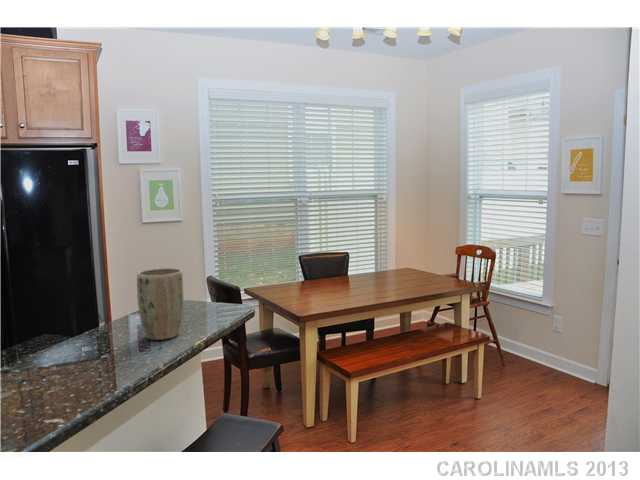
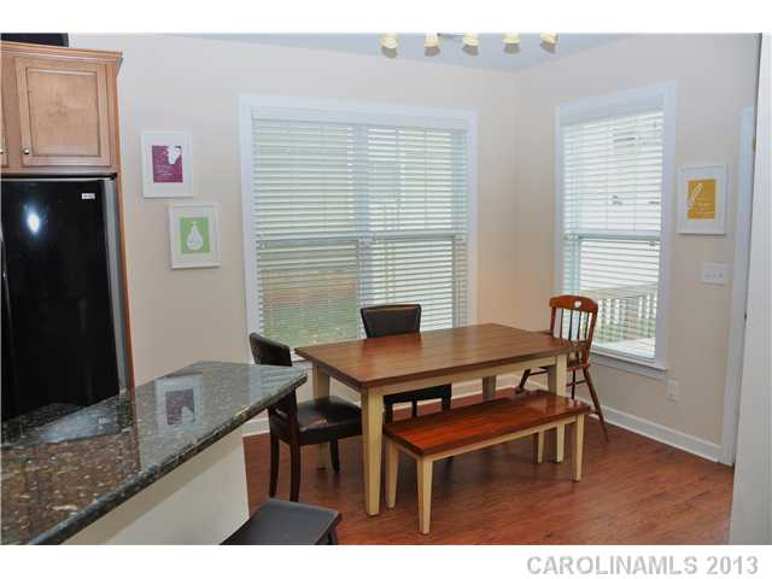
- plant pot (161, 303)
